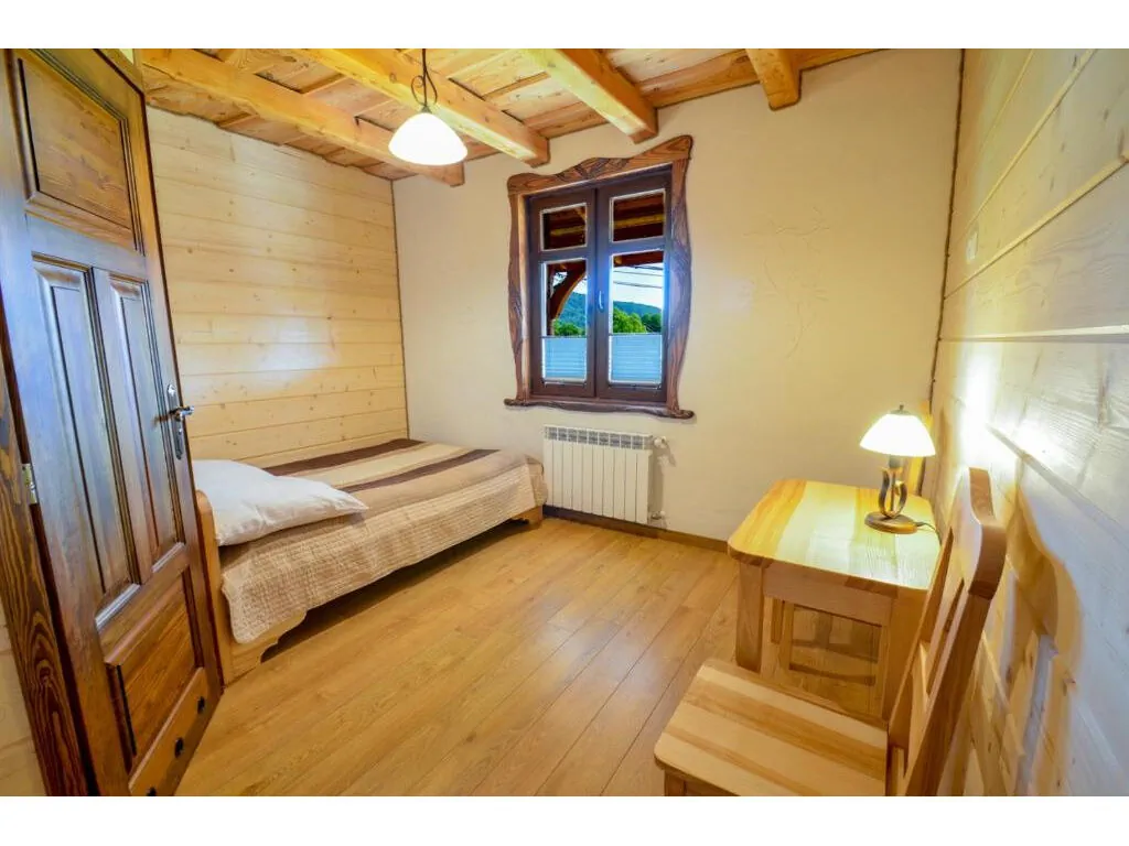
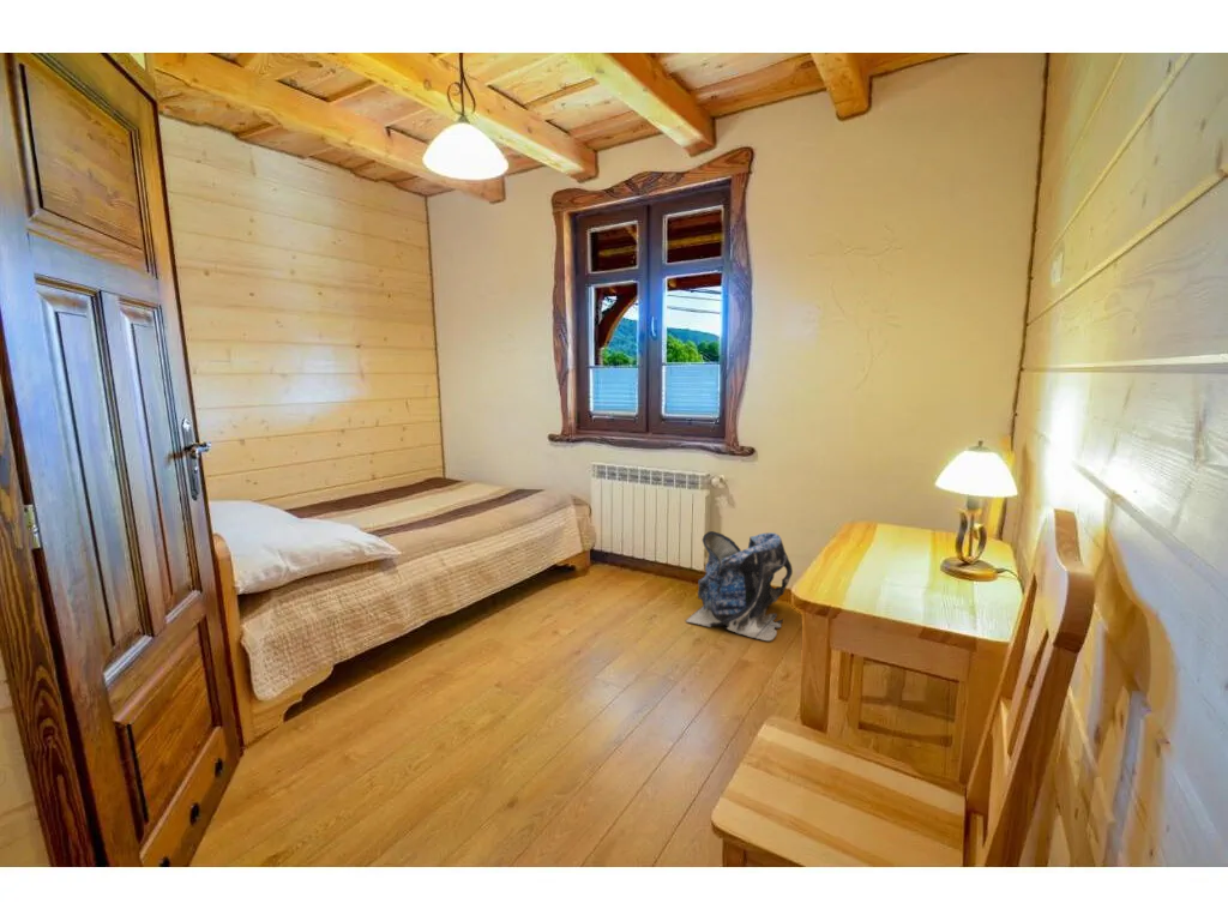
+ backpack (742, 574)
